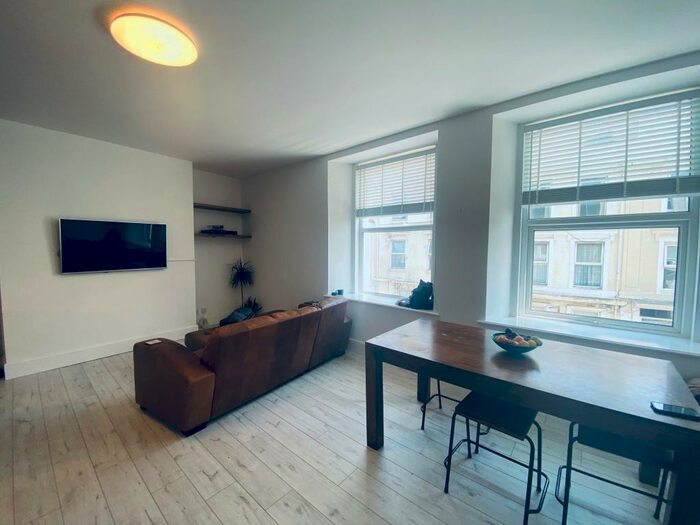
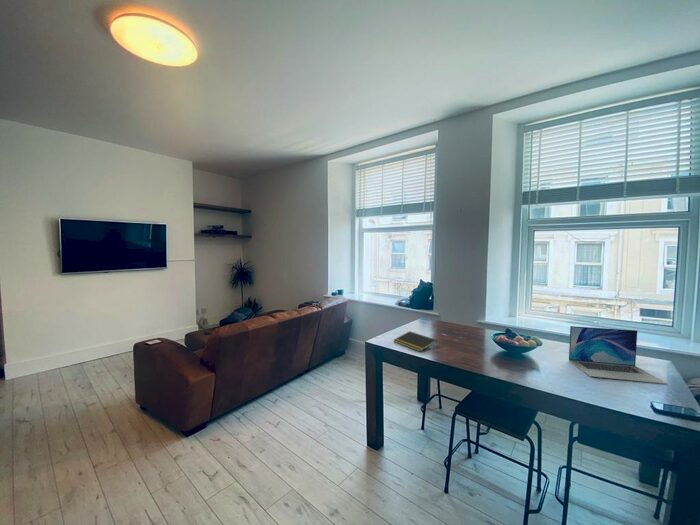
+ notepad (414, 340)
+ laptop (614, 352)
